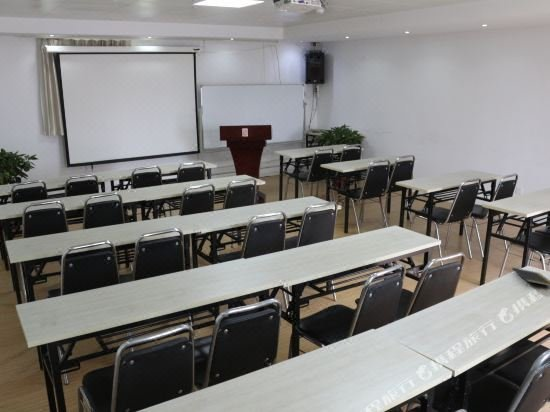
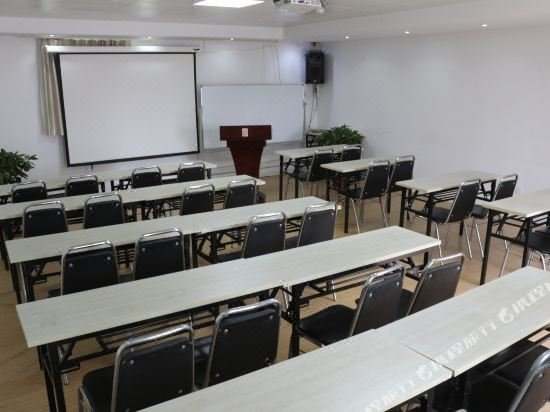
- notepad (532, 276)
